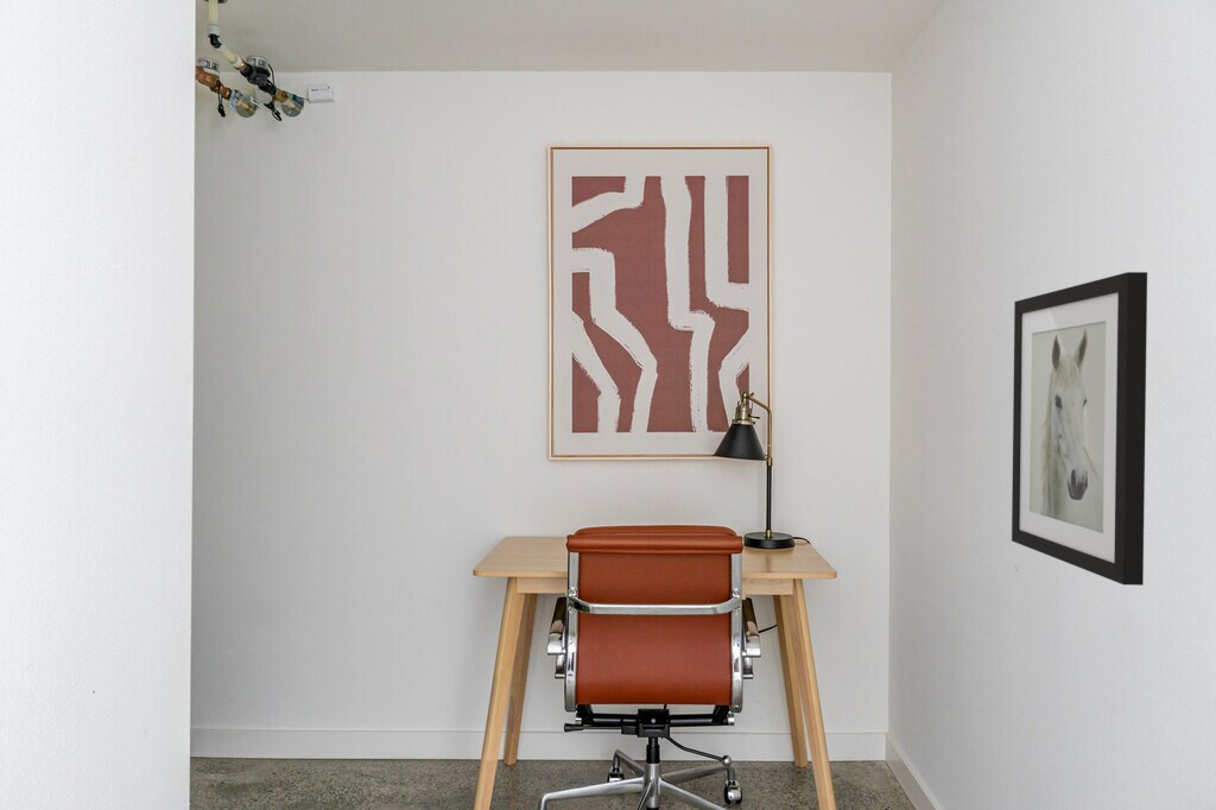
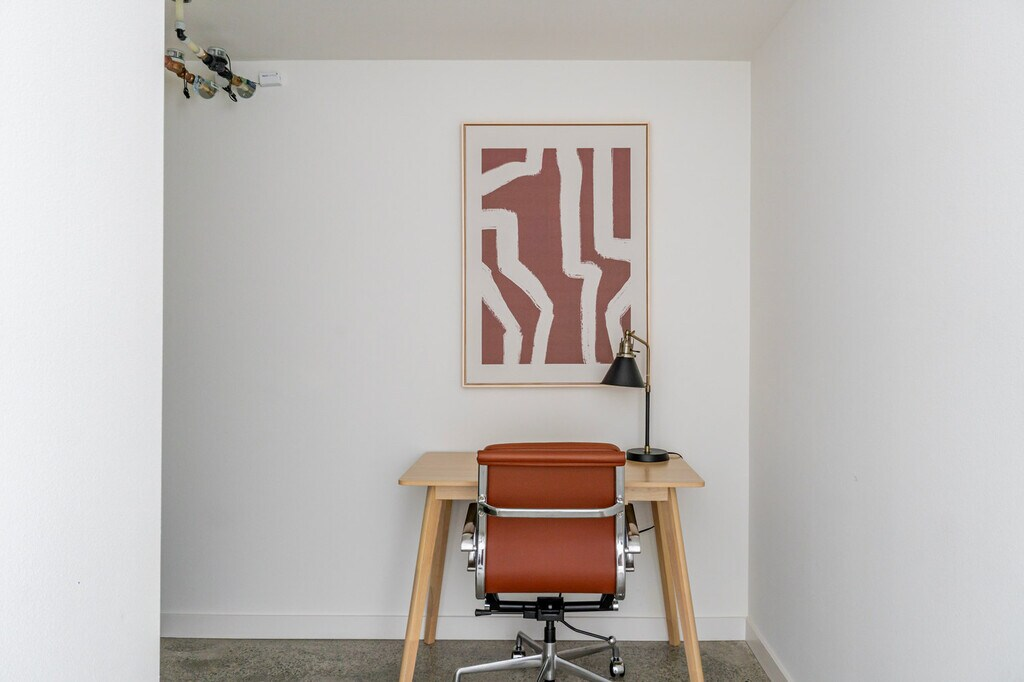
- wall art (1070, 424)
